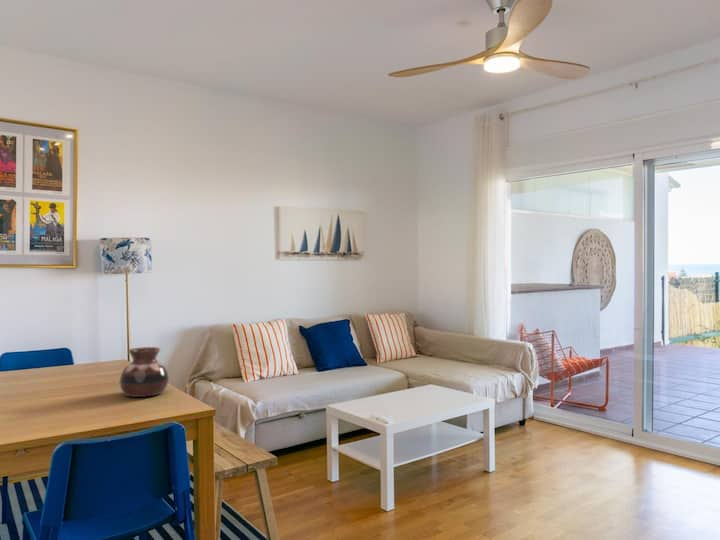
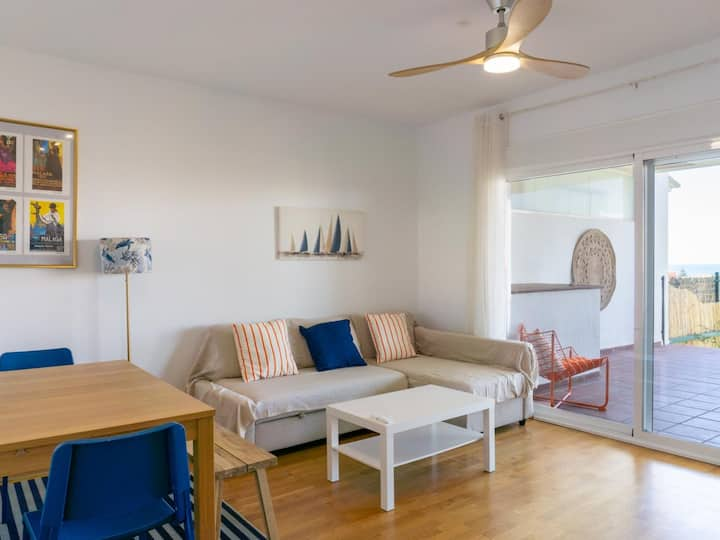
- vase (144, 371)
